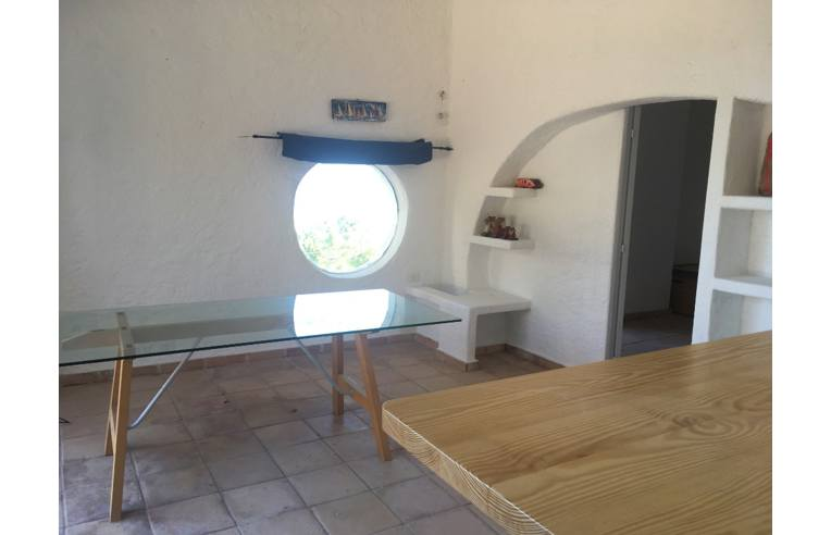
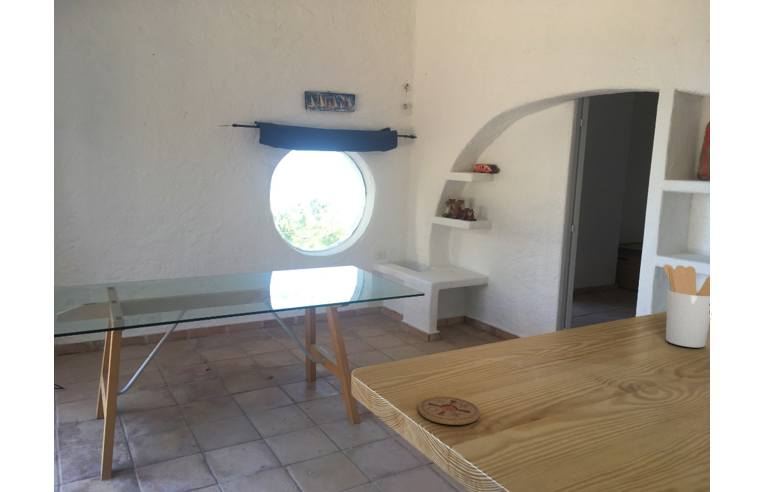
+ utensil holder (684, 302)
+ coaster (448, 409)
